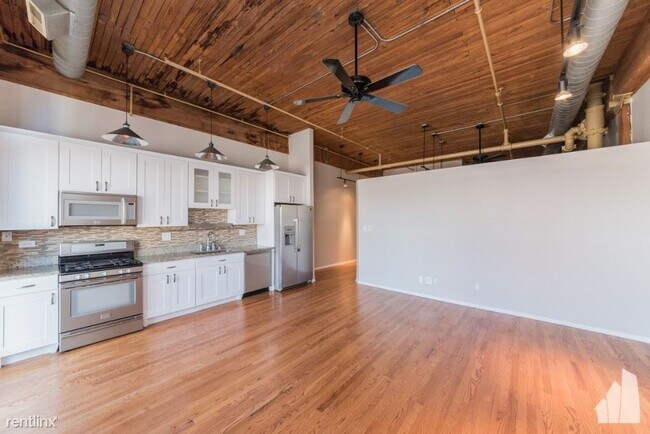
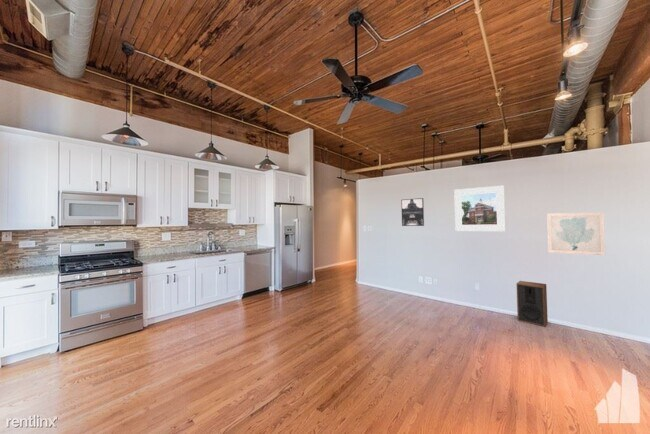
+ wall art (574, 233)
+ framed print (478, 209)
+ wall art (412, 212)
+ speaker (531, 302)
